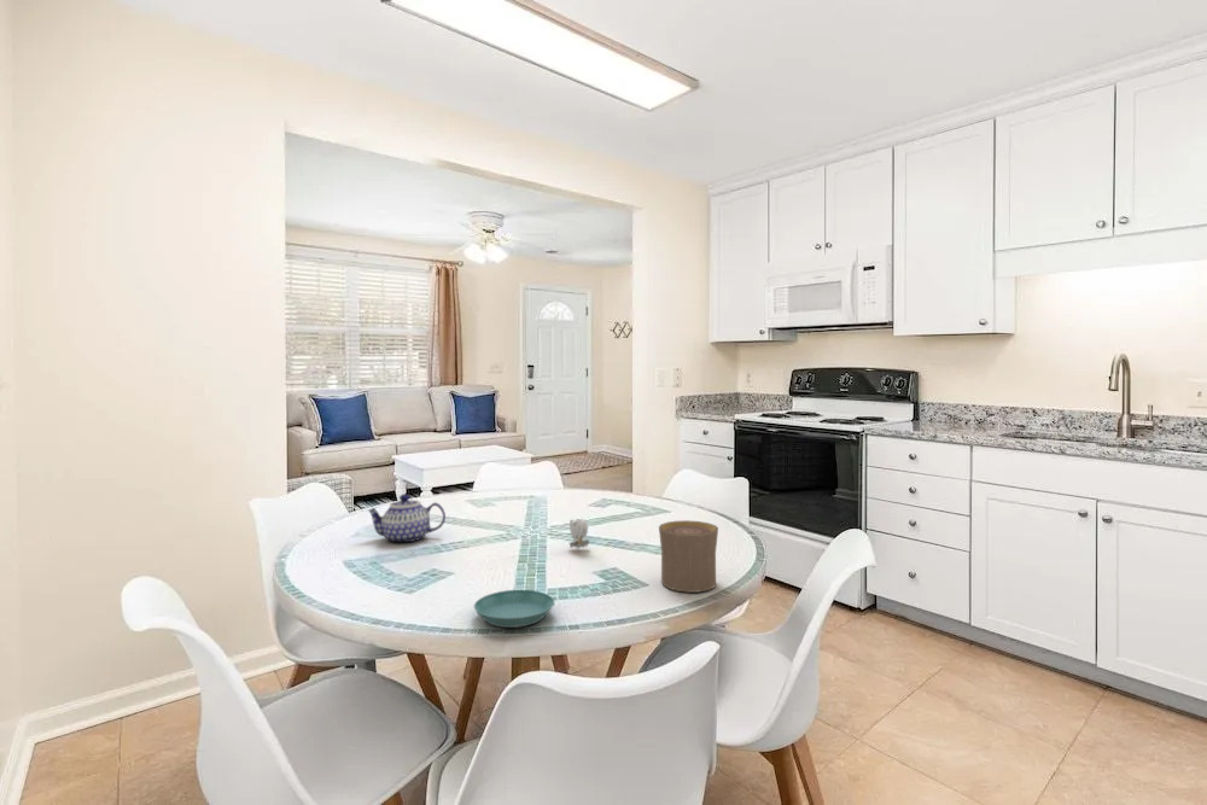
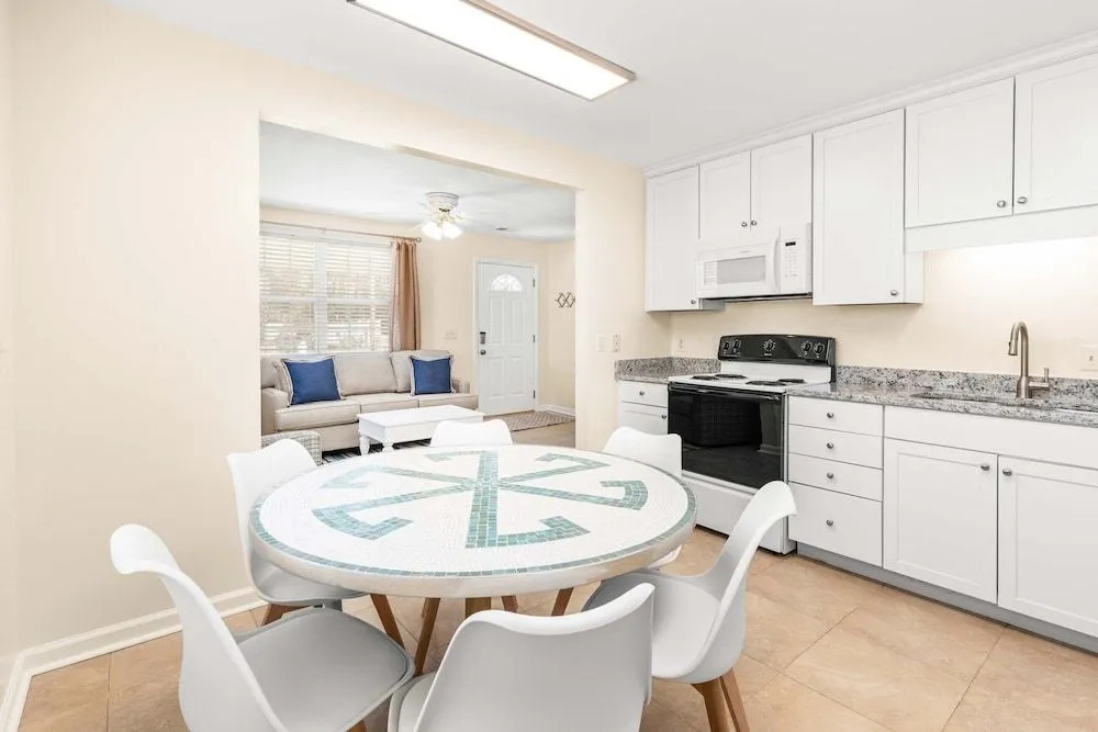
- teapot (407, 515)
- saucer (514, 609)
- cup (688, 554)
- flower (579, 533)
